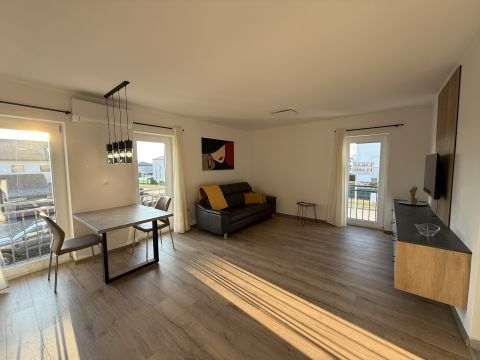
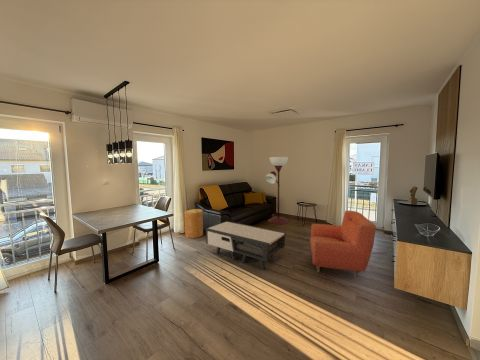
+ armchair (338, 241)
+ coffee table (244, 243)
+ floor lamp (278, 189)
+ basket (193, 222)
